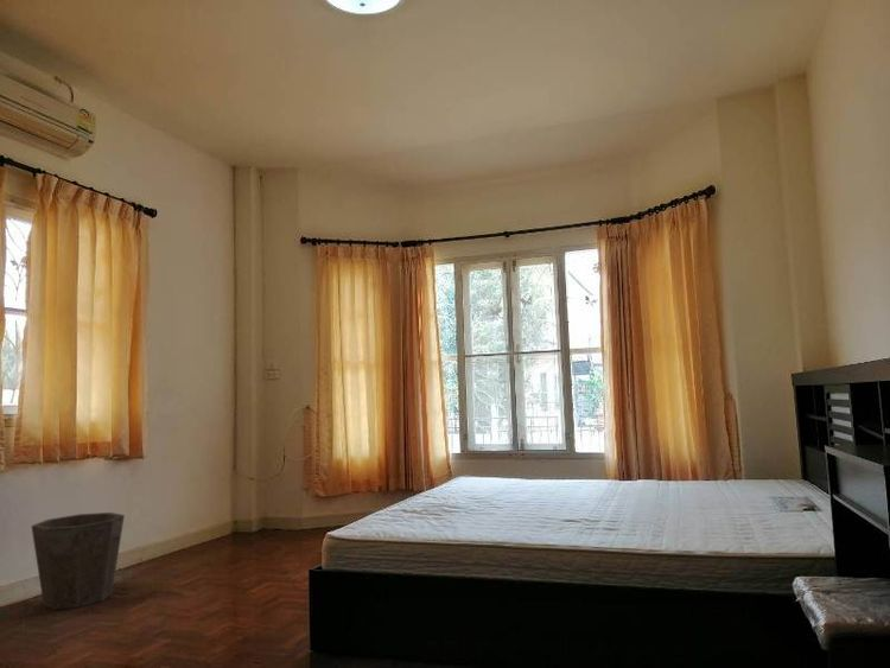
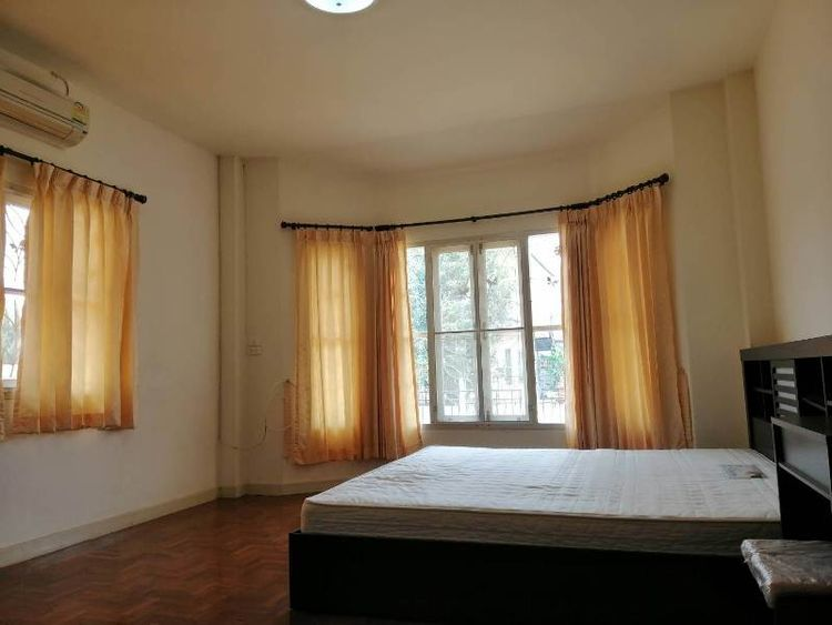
- waste bin (78, 559)
